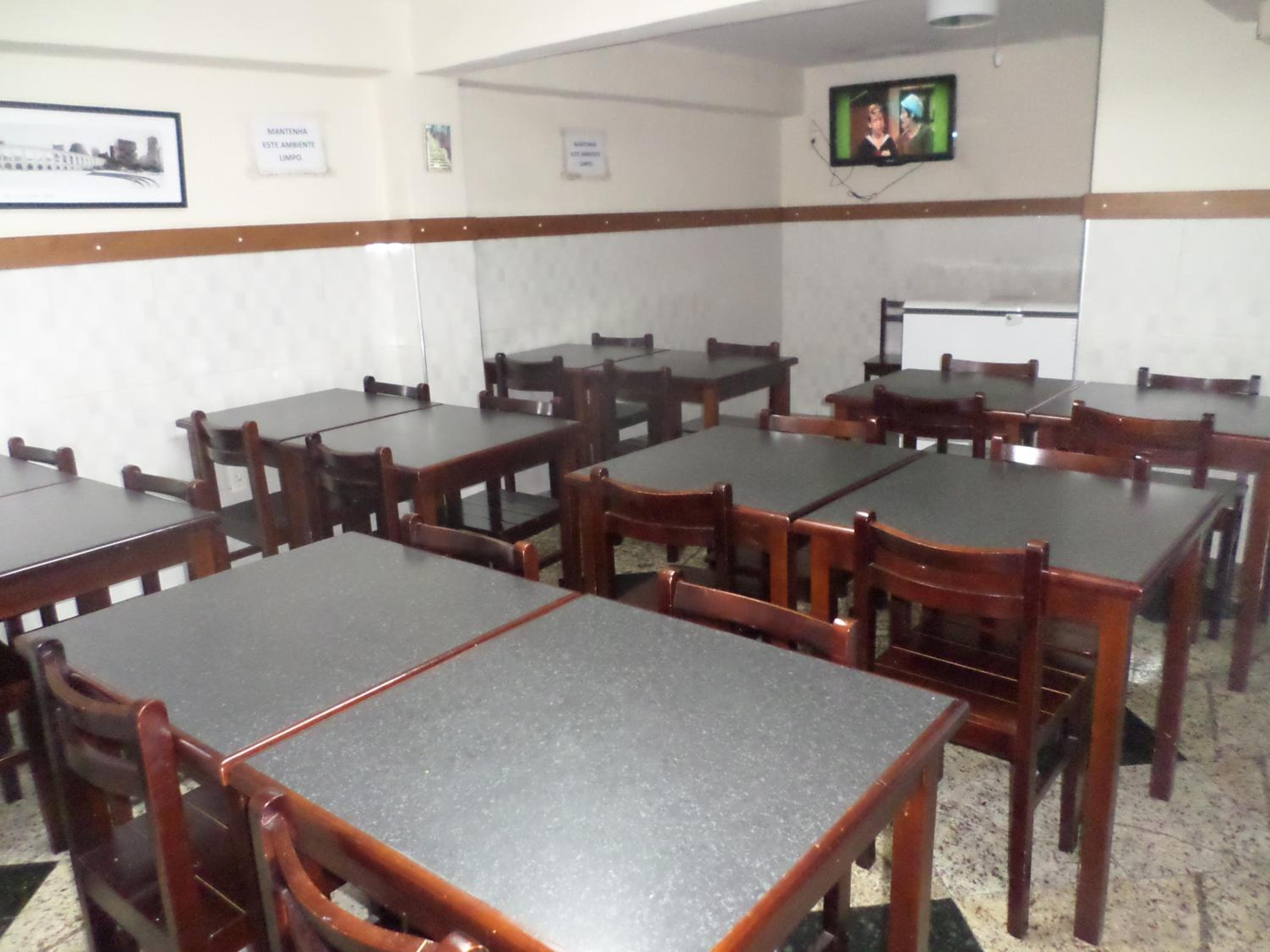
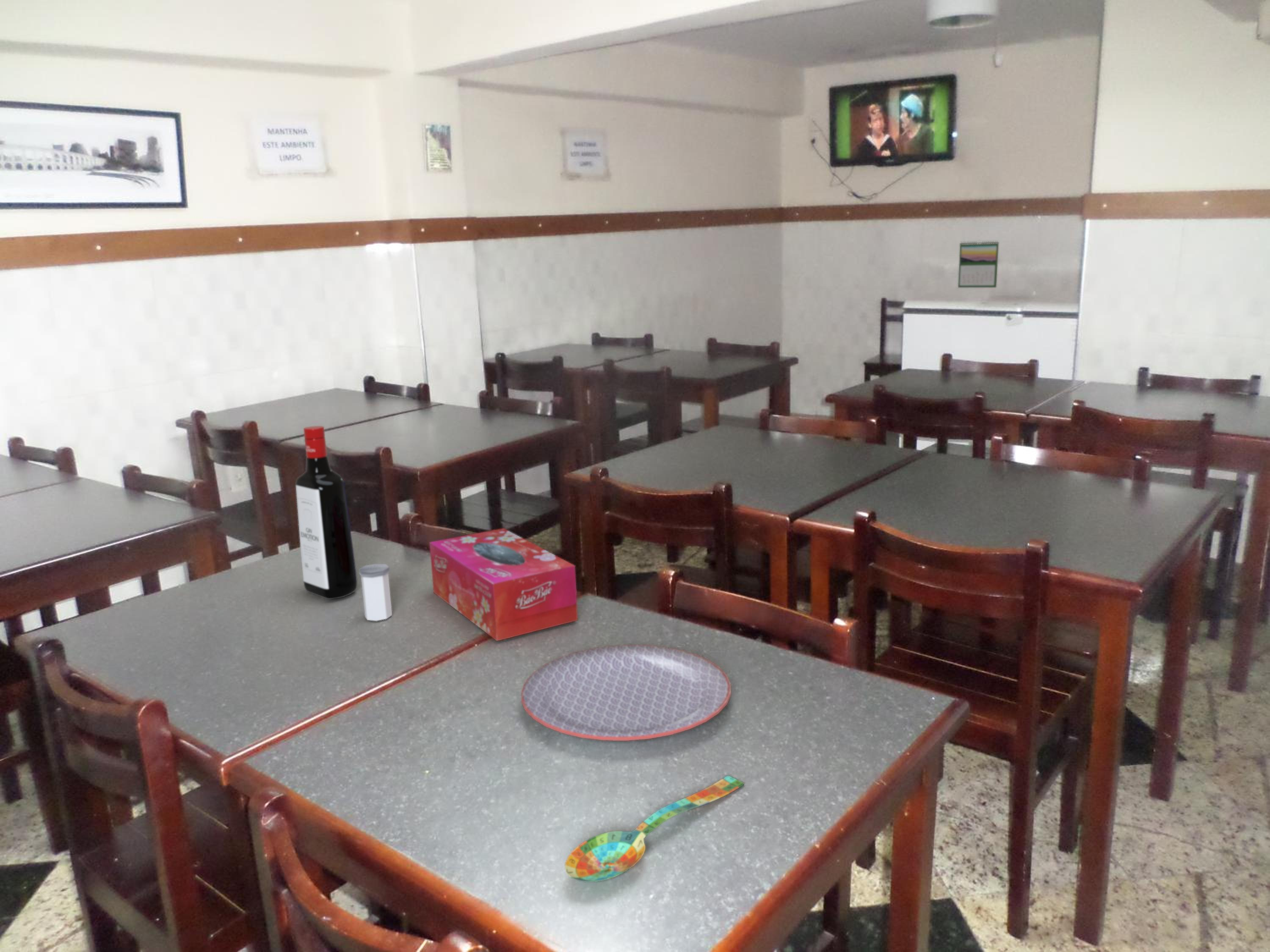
+ tissue box (500, 580)
+ plate (626, 694)
+ liquor bottle (323, 511)
+ calendar (978, 264)
+ spoon (662, 823)
+ salt shaker (376, 592)
